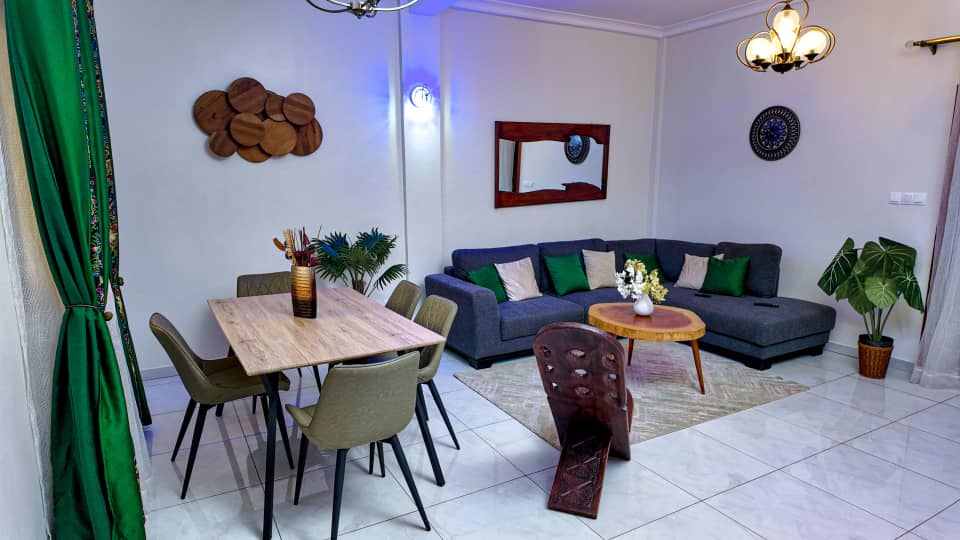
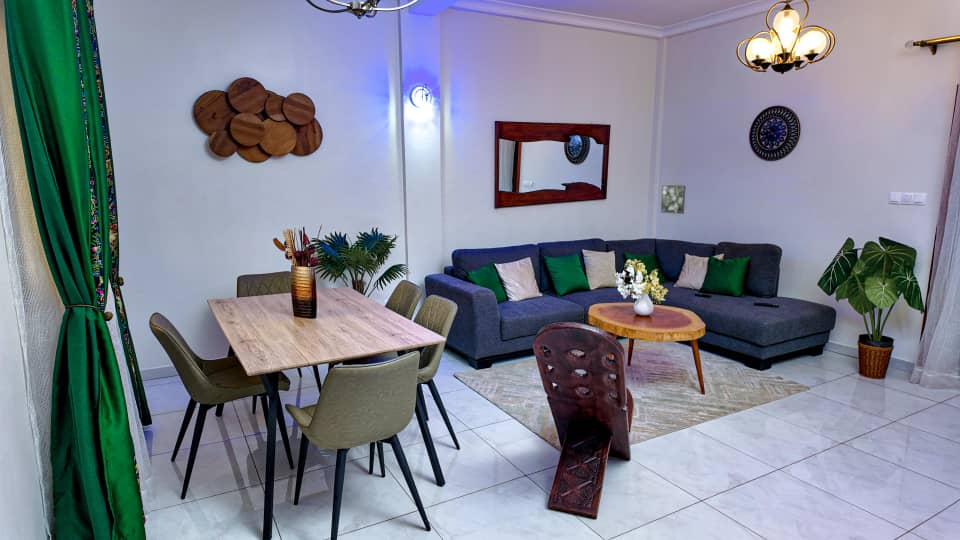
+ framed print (672, 199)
